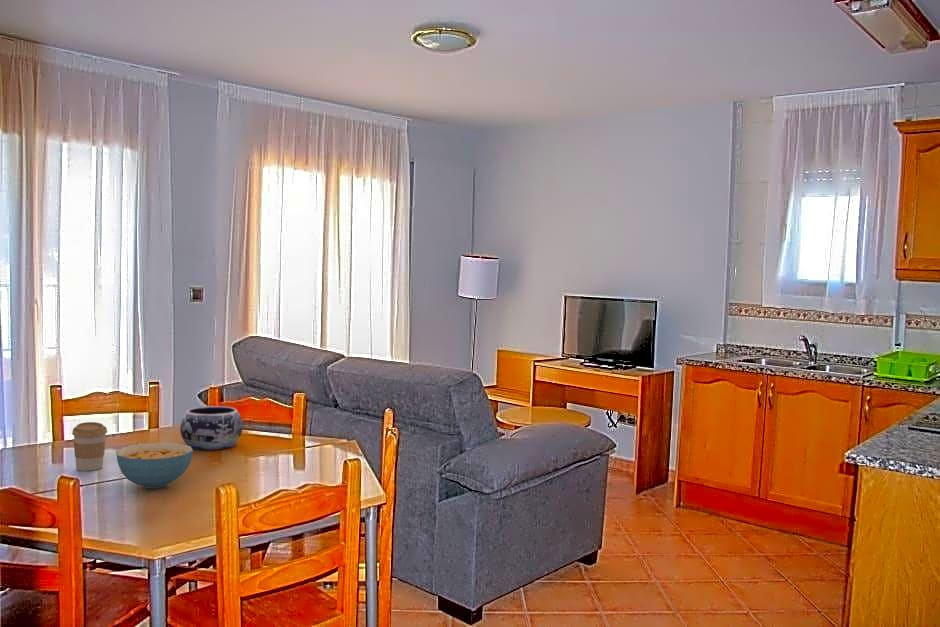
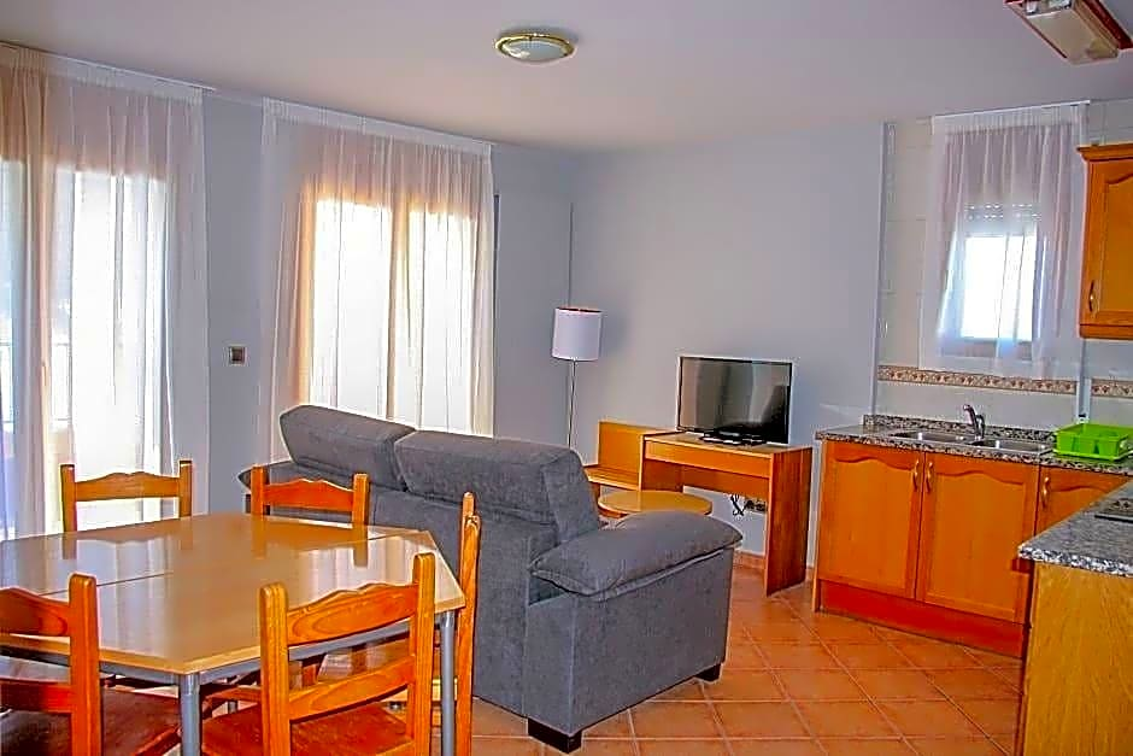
- cereal bowl (154, 468)
- decorative bowl (211, 427)
- coffee cup (89, 445)
